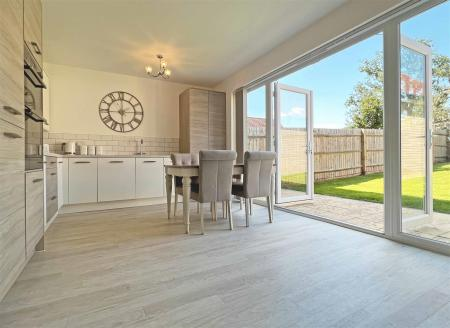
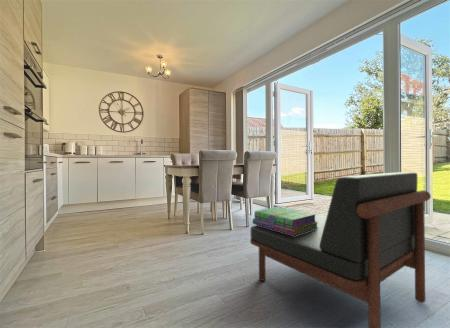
+ stack of books (284, 219)
+ armchair (331, 230)
